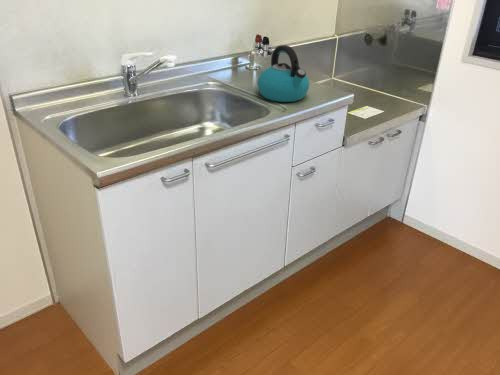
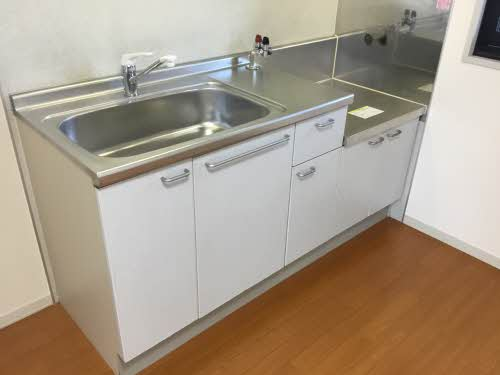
- kettle (286, 72)
